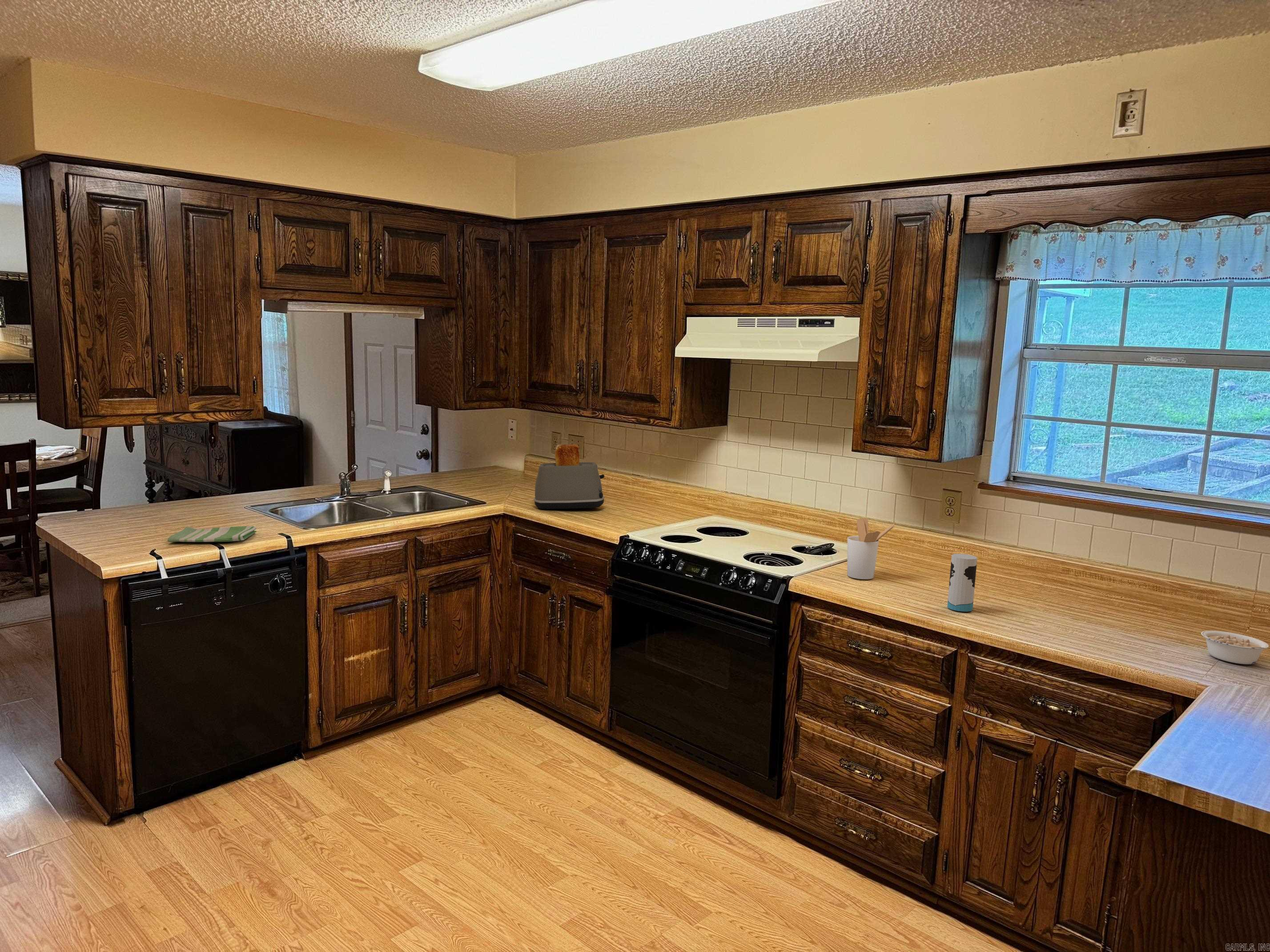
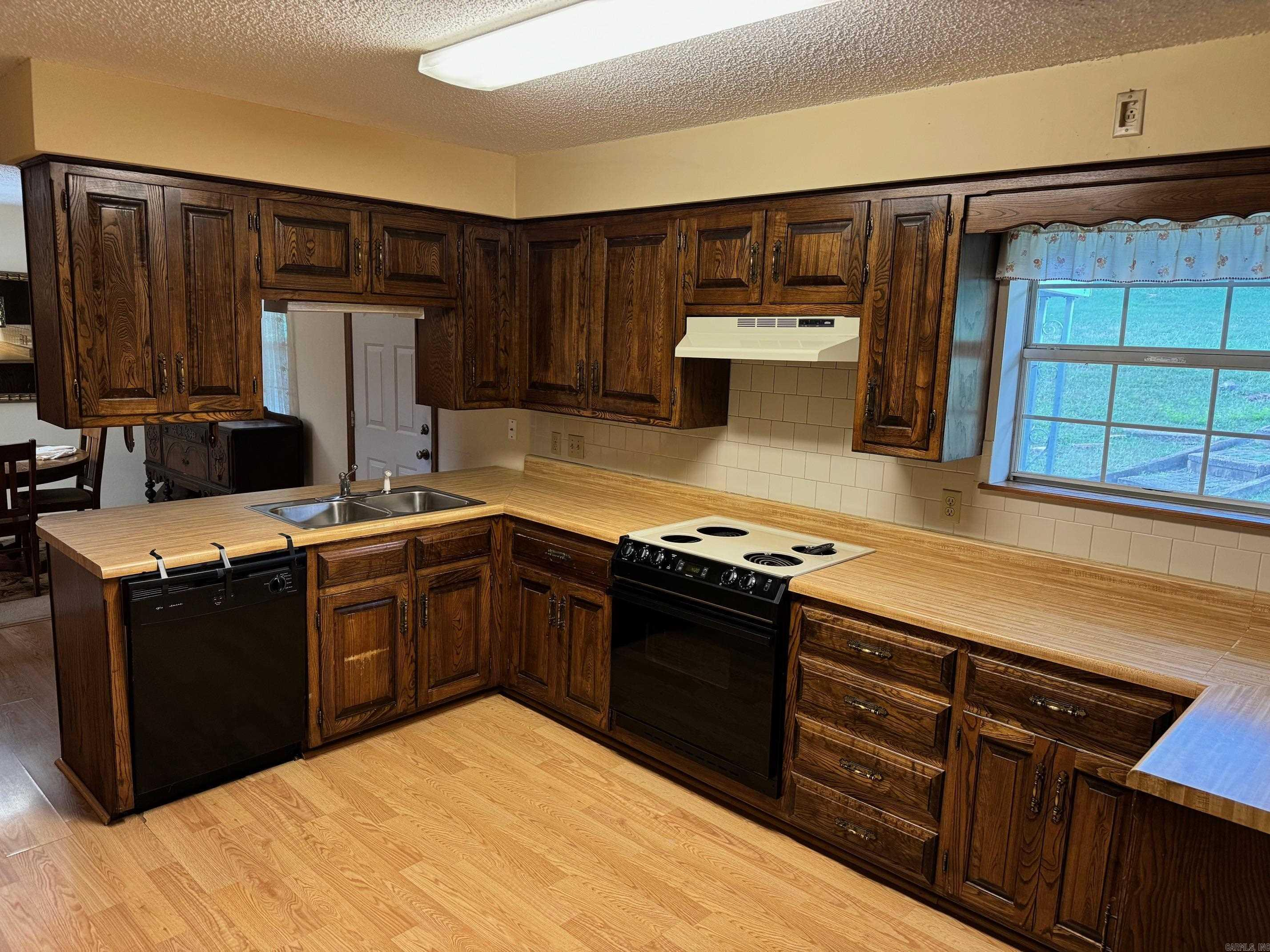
- utensil holder (871, 549)
- toaster (570, 476)
- legume (1236, 647)
- cup (962, 582)
- dish towel (214, 534)
